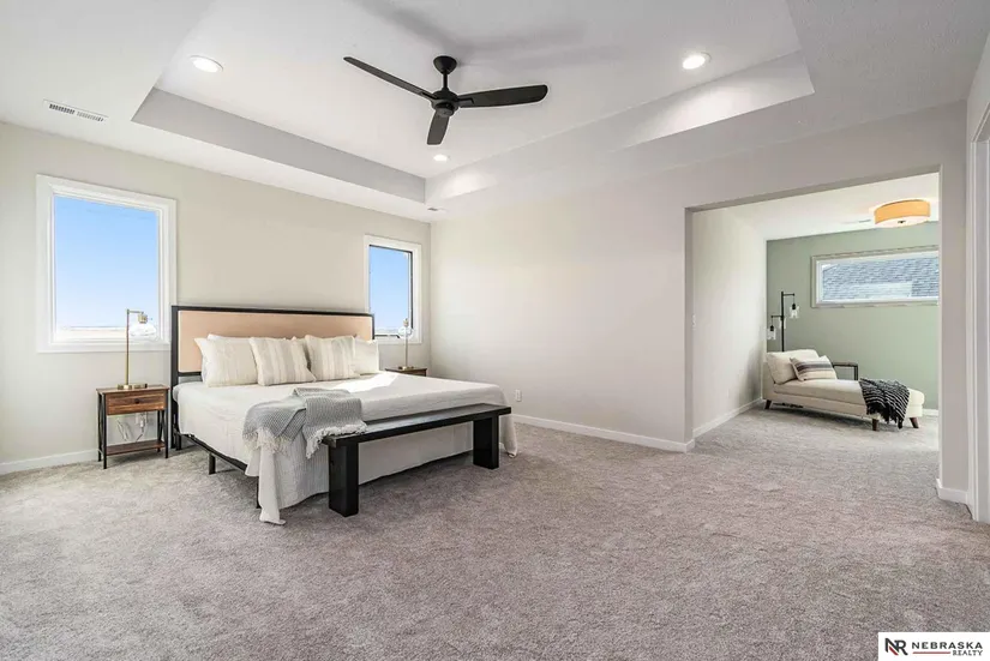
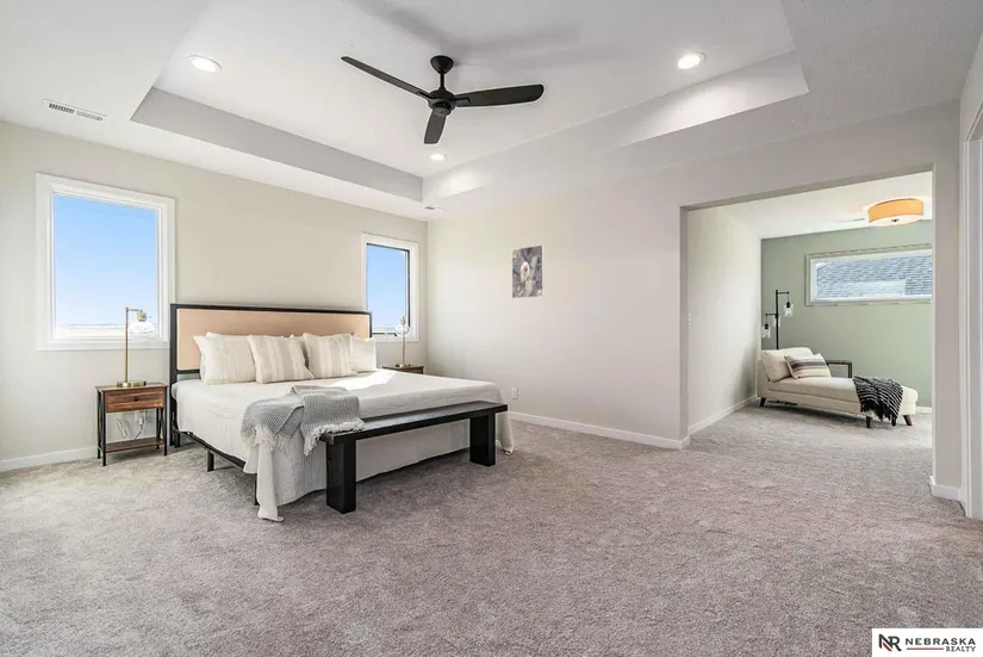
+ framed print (527, 272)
